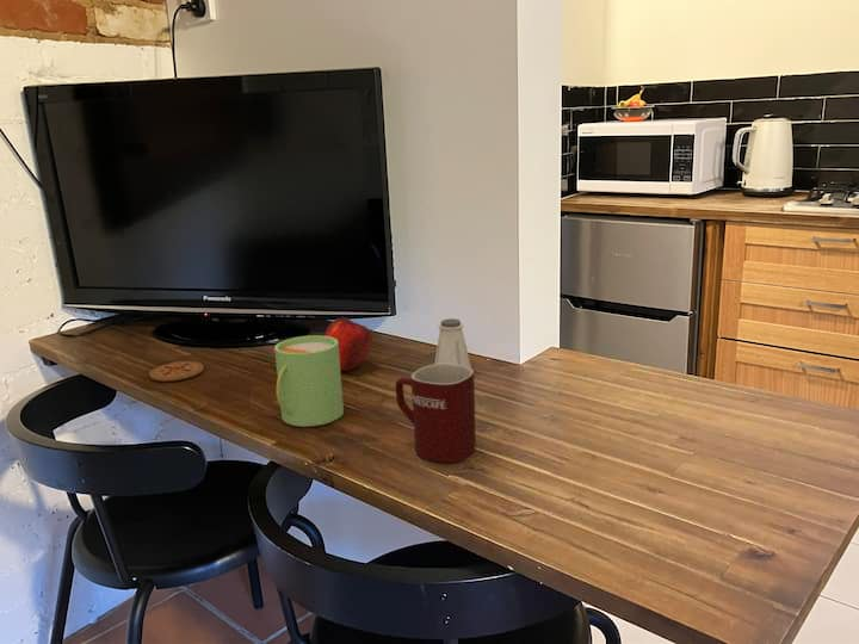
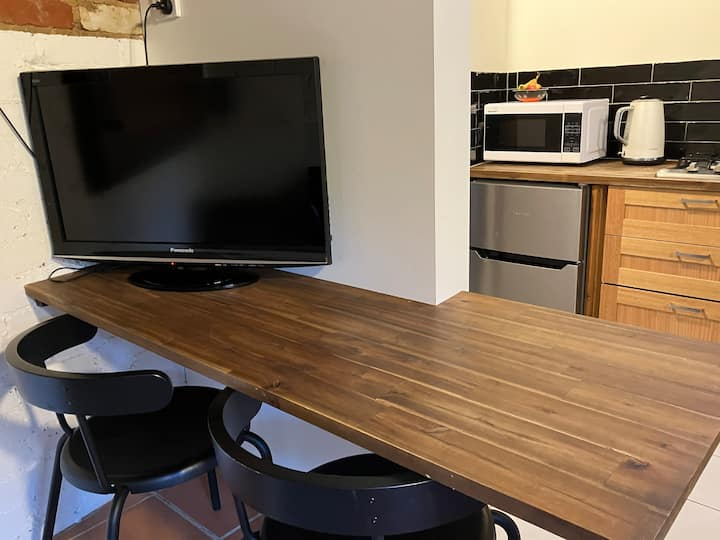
- apple (347, 342)
- coaster (177, 371)
- mug (432, 409)
- saltshaker (451, 347)
- mug (303, 382)
